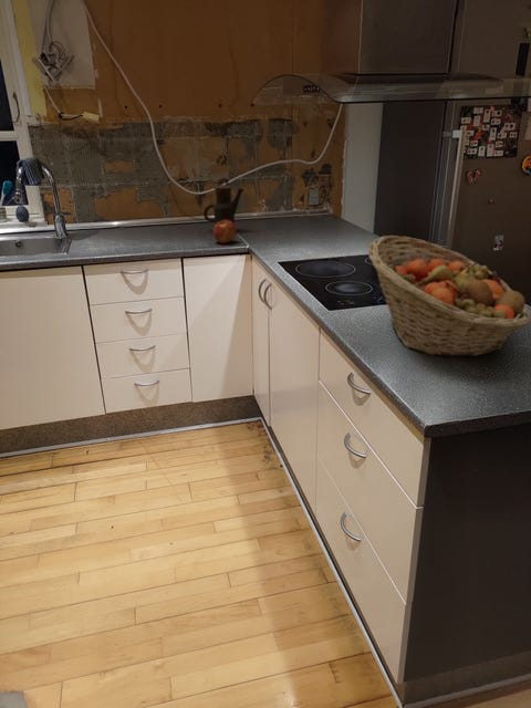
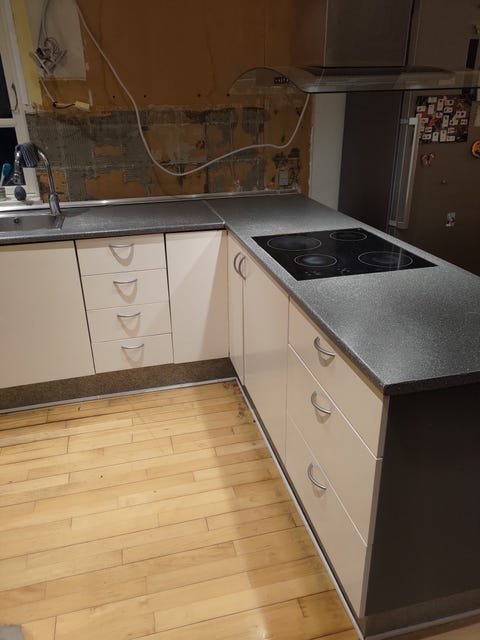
- apple (225, 230)
- fruit basket (444, 291)
- teapot (223, 205)
